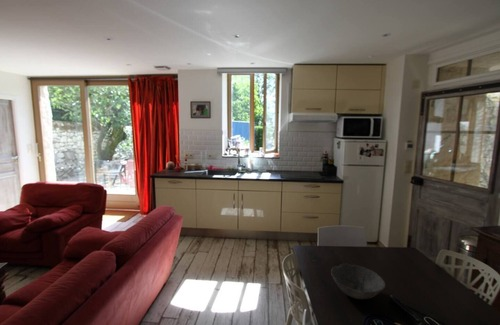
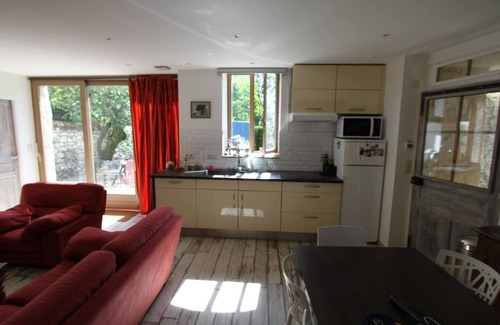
- bowl (356, 284)
